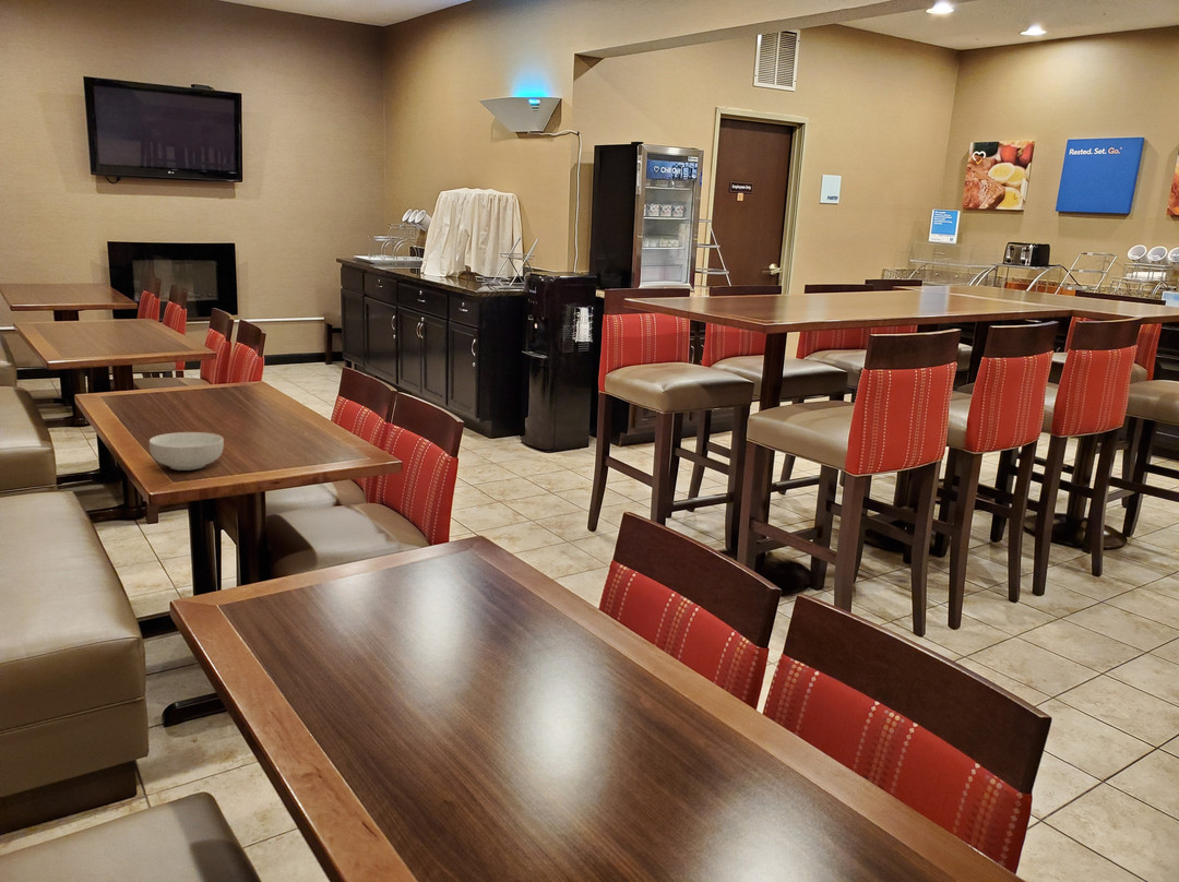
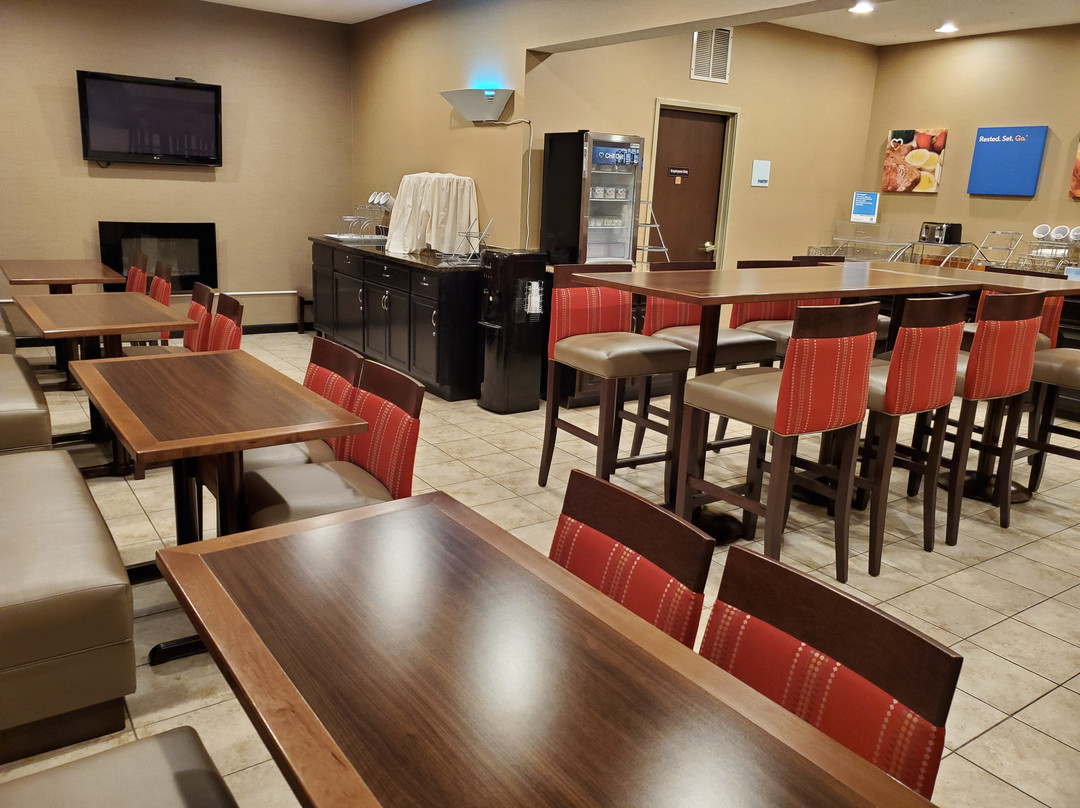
- cereal bowl (187, 452)
